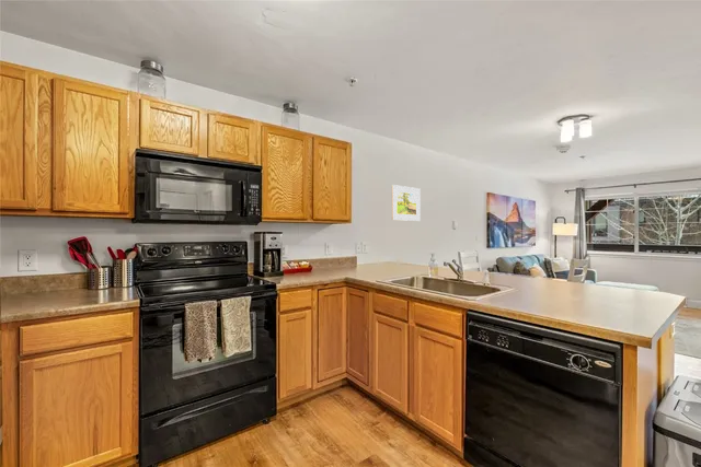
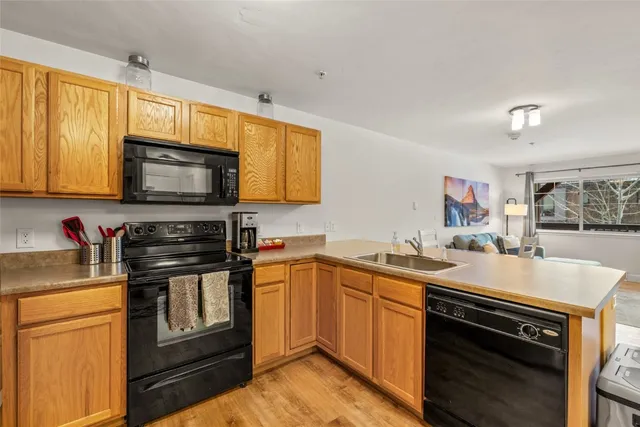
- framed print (406, 203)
